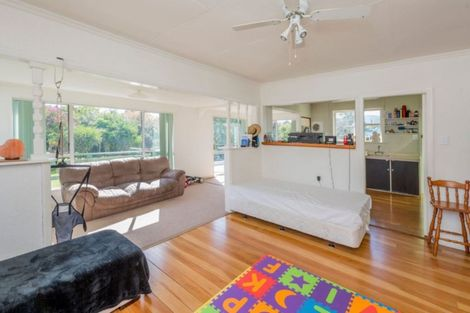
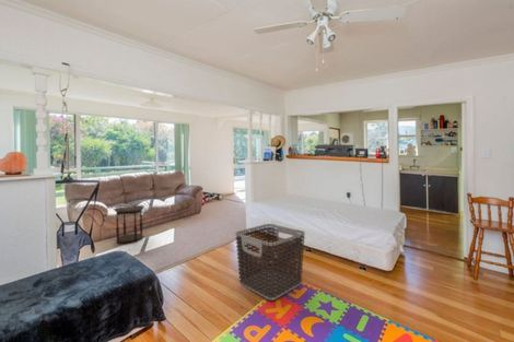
+ clothes hamper (270, 257)
+ side table (125, 223)
